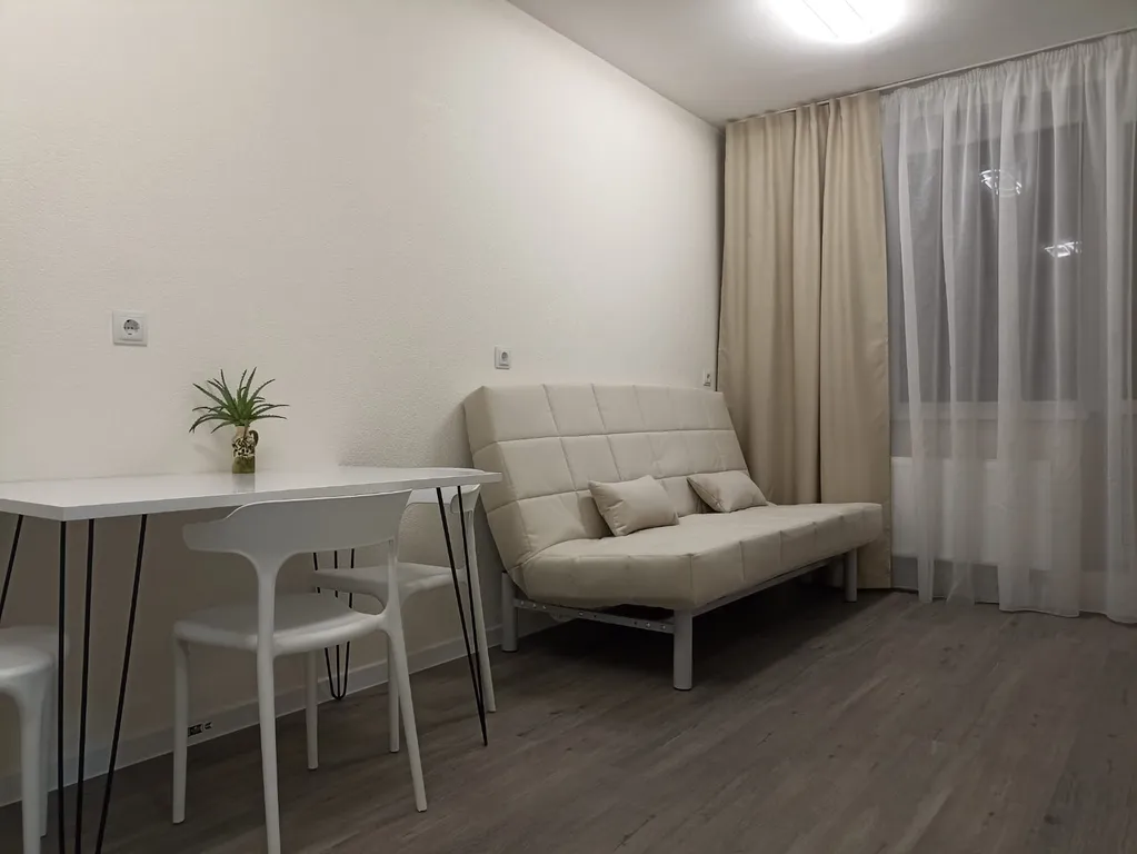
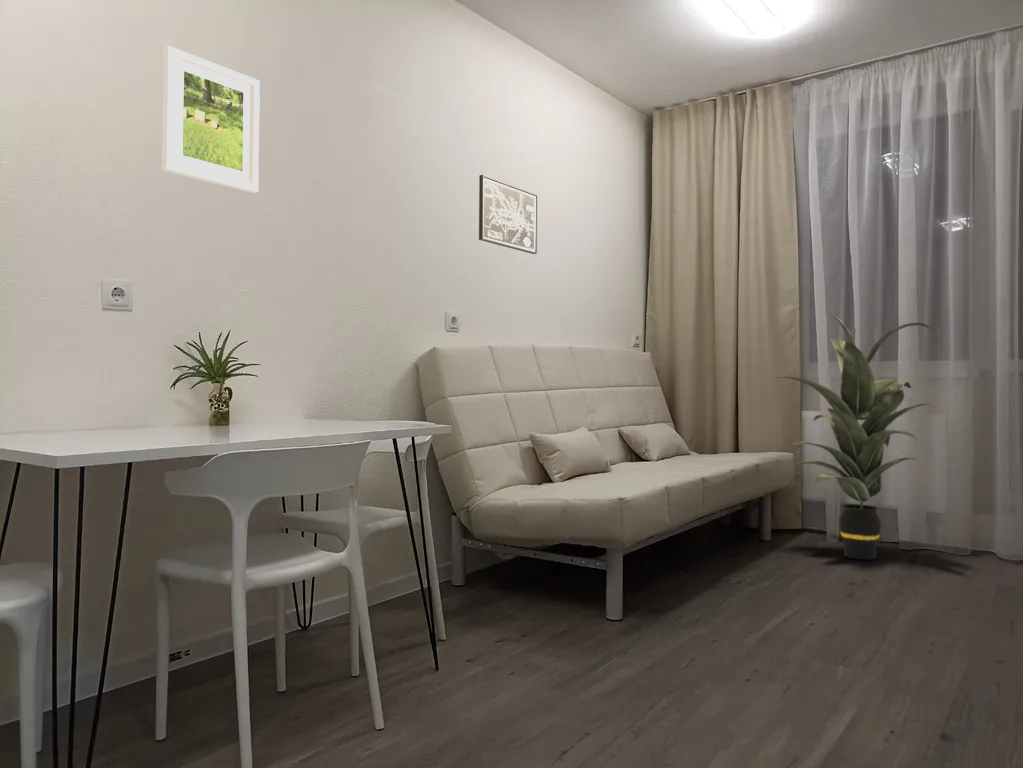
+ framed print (213, 123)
+ wall art (509, 216)
+ indoor plant (852, 433)
